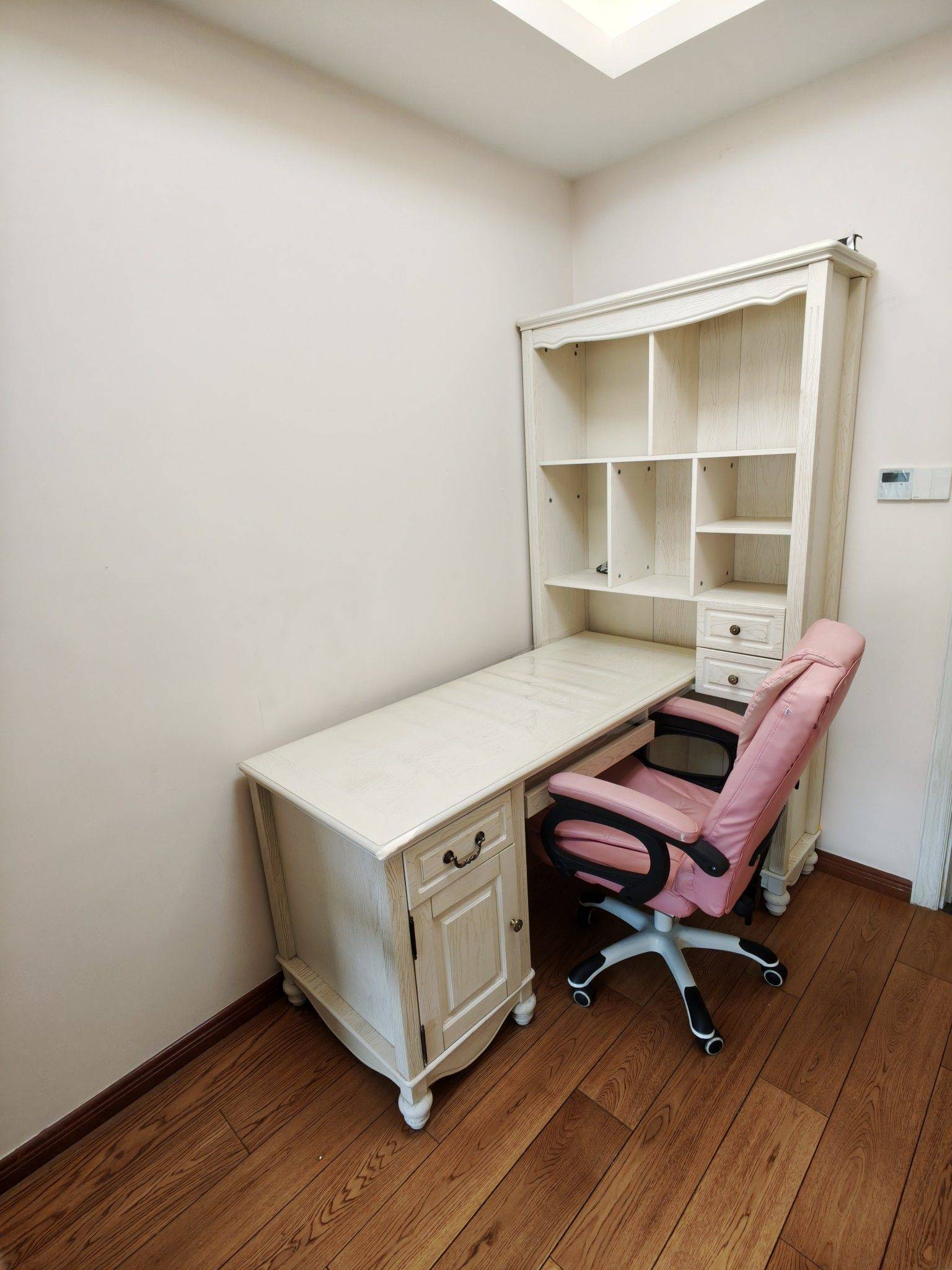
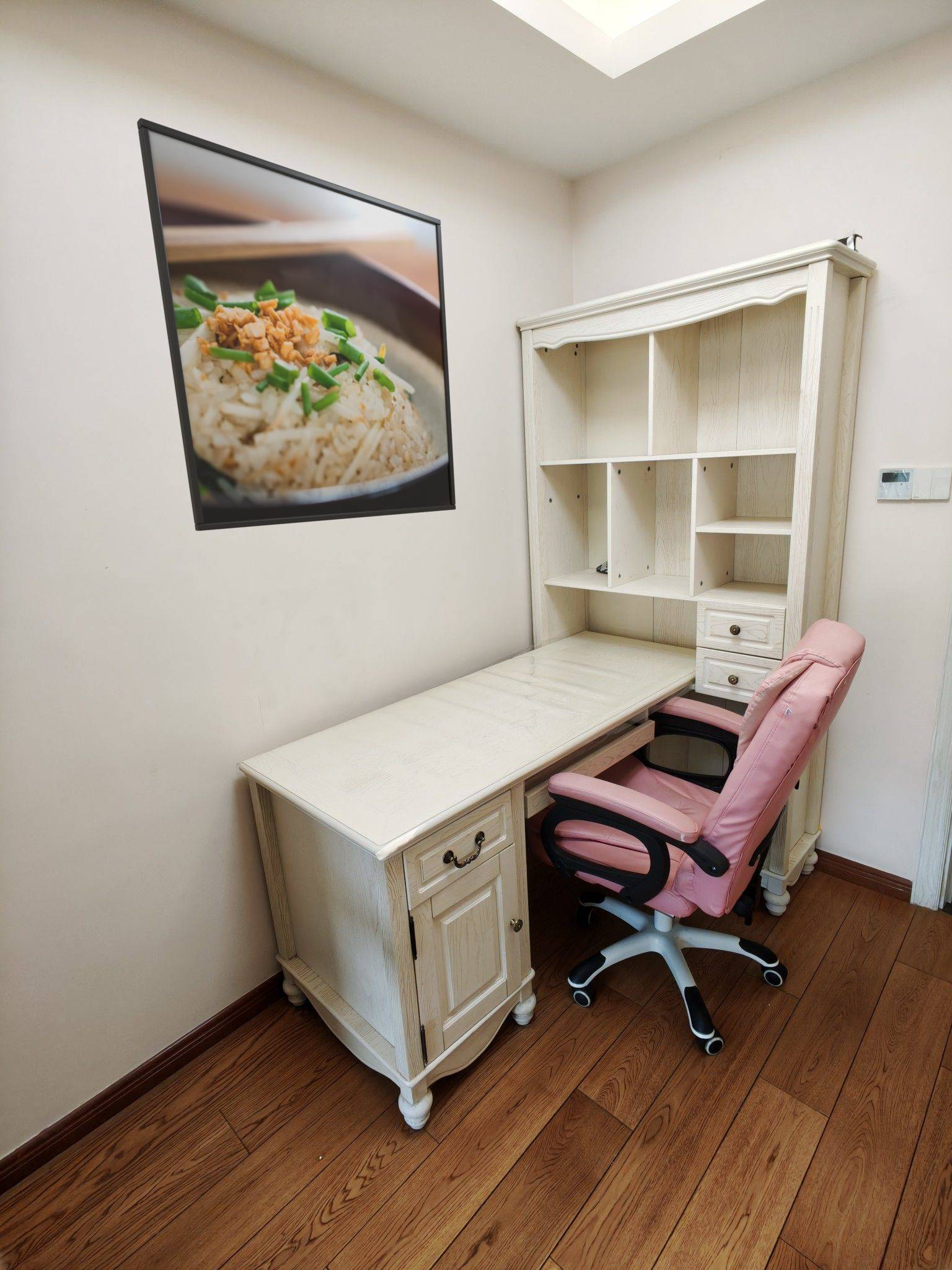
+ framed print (331, 358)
